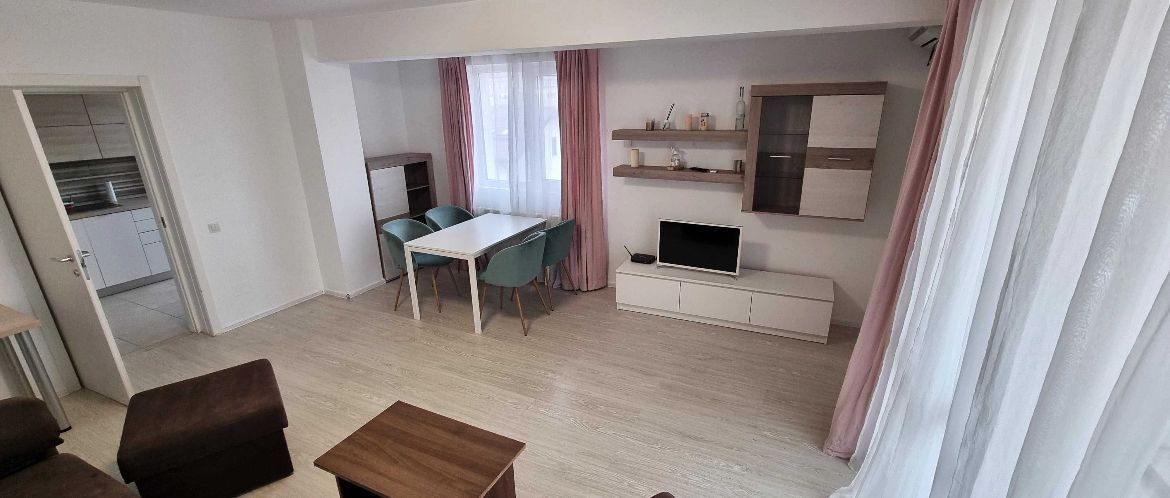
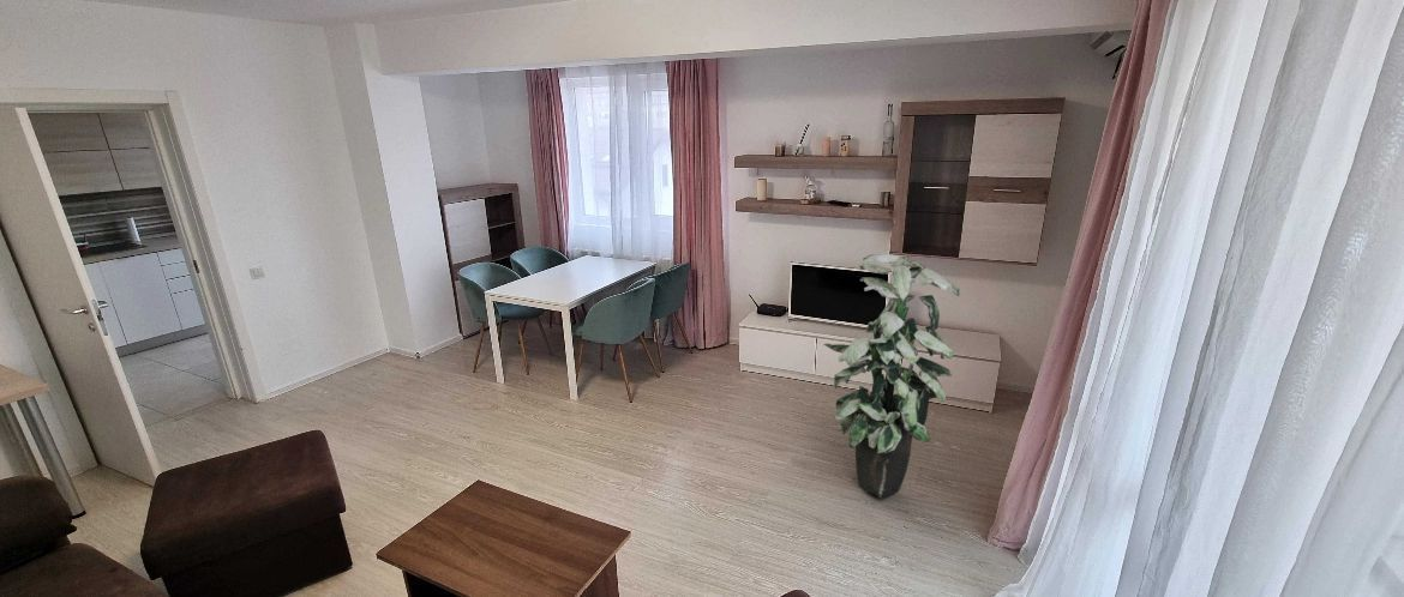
+ indoor plant (886, 374)
